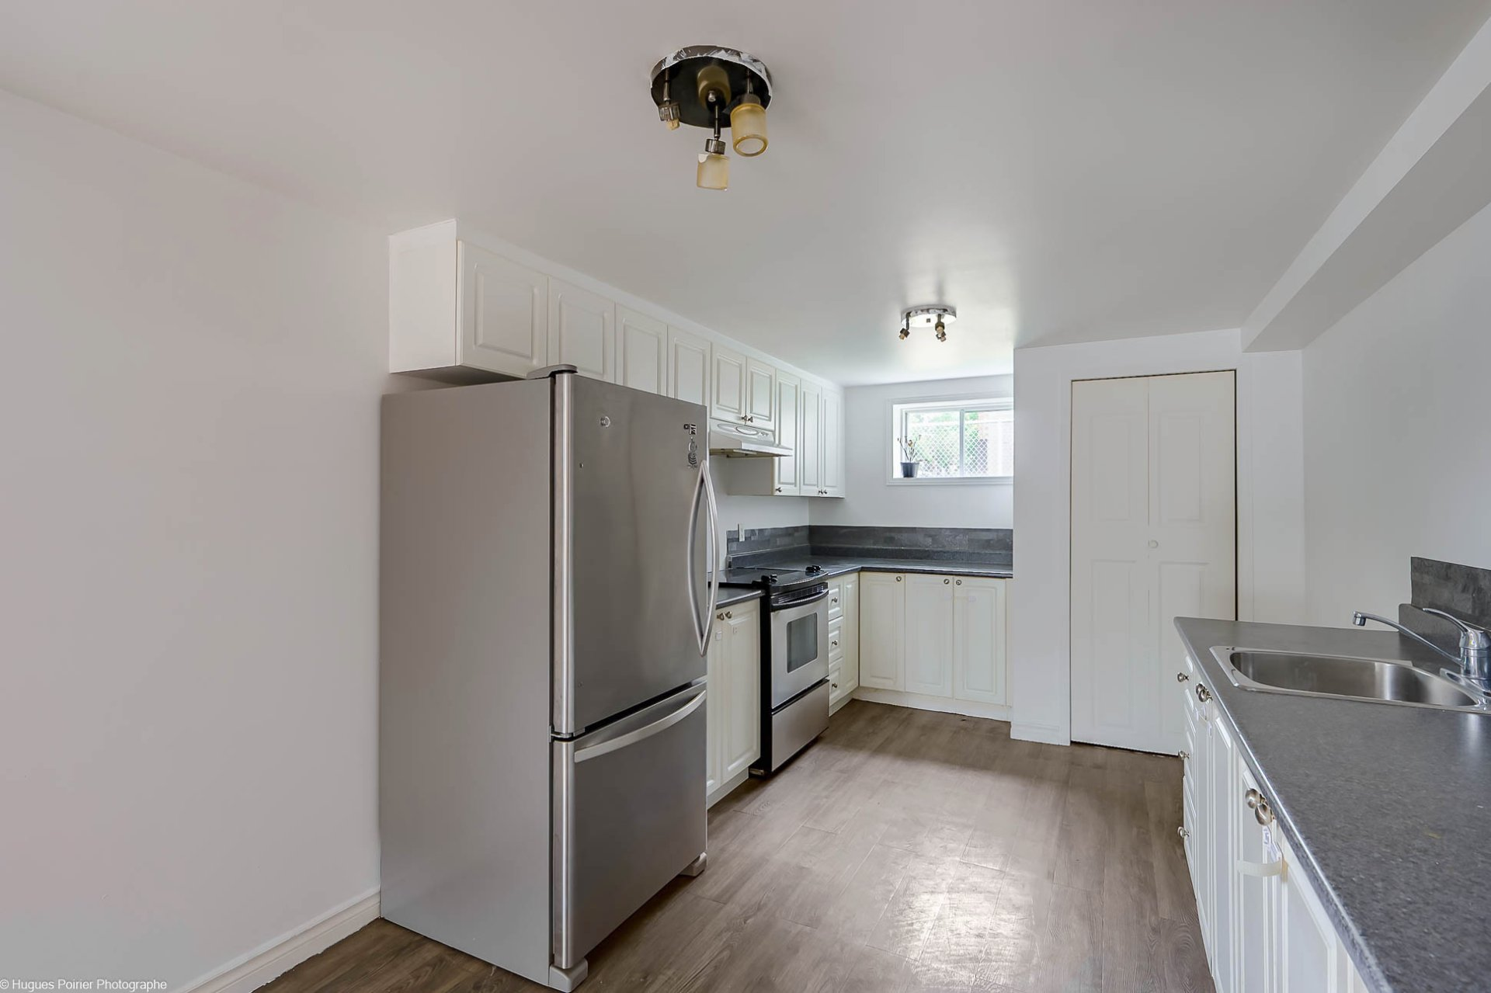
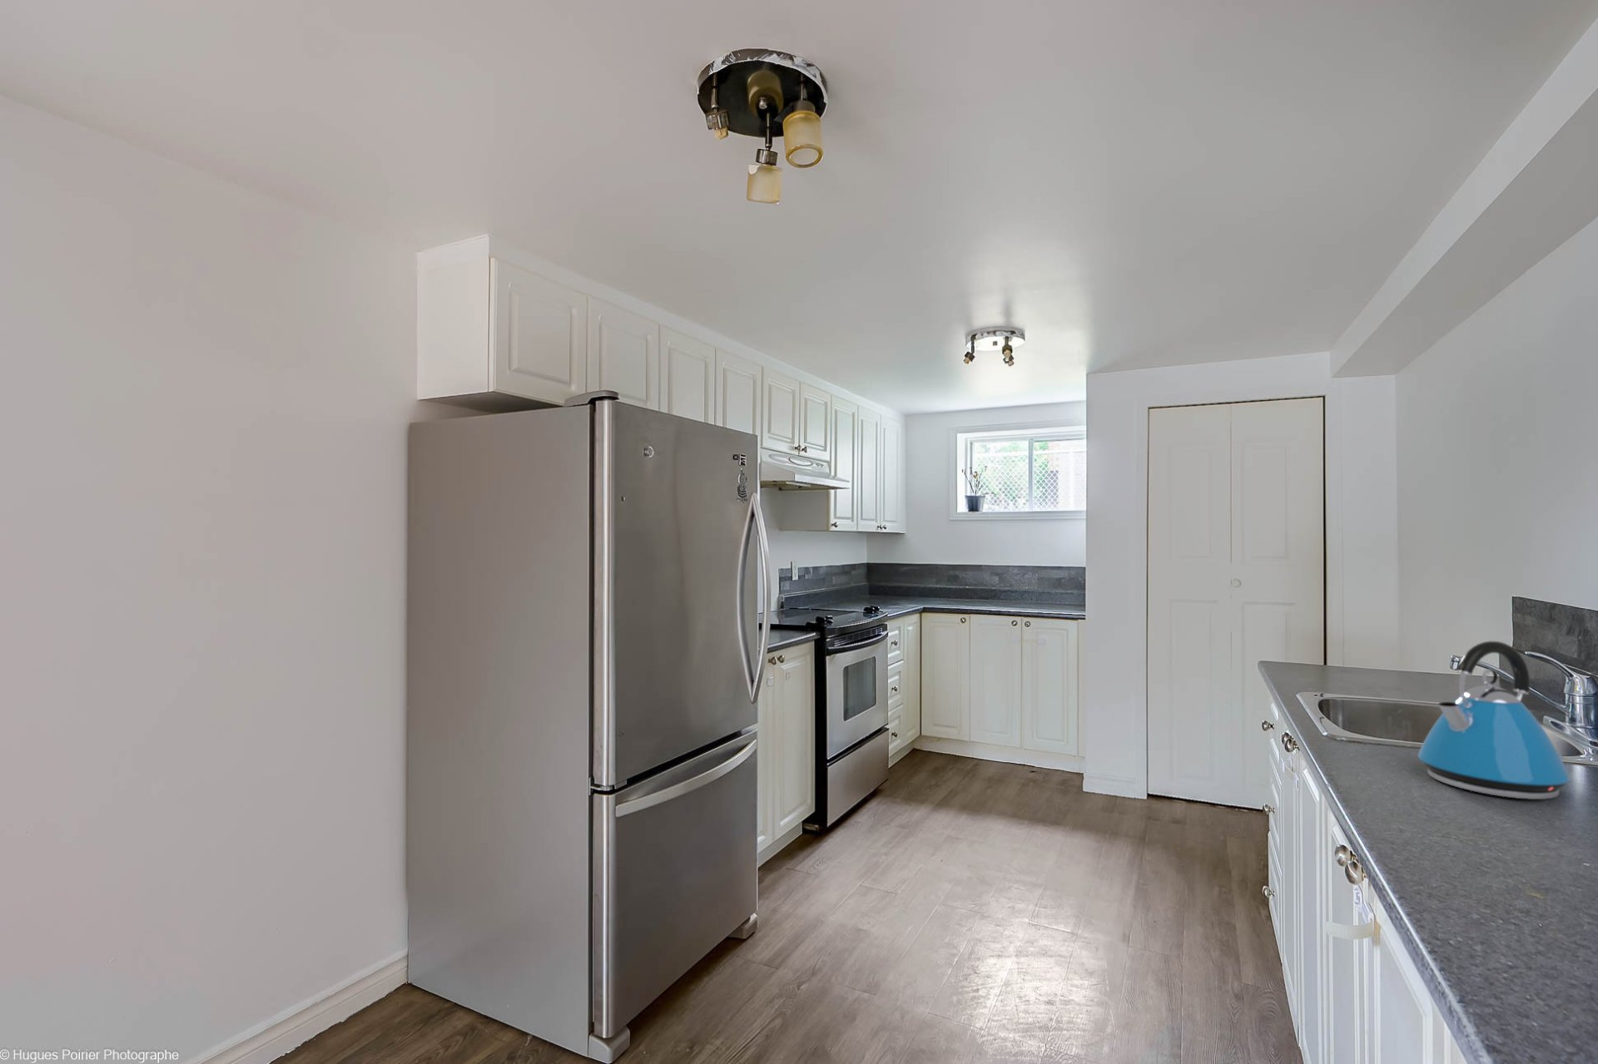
+ kettle (1493, 711)
